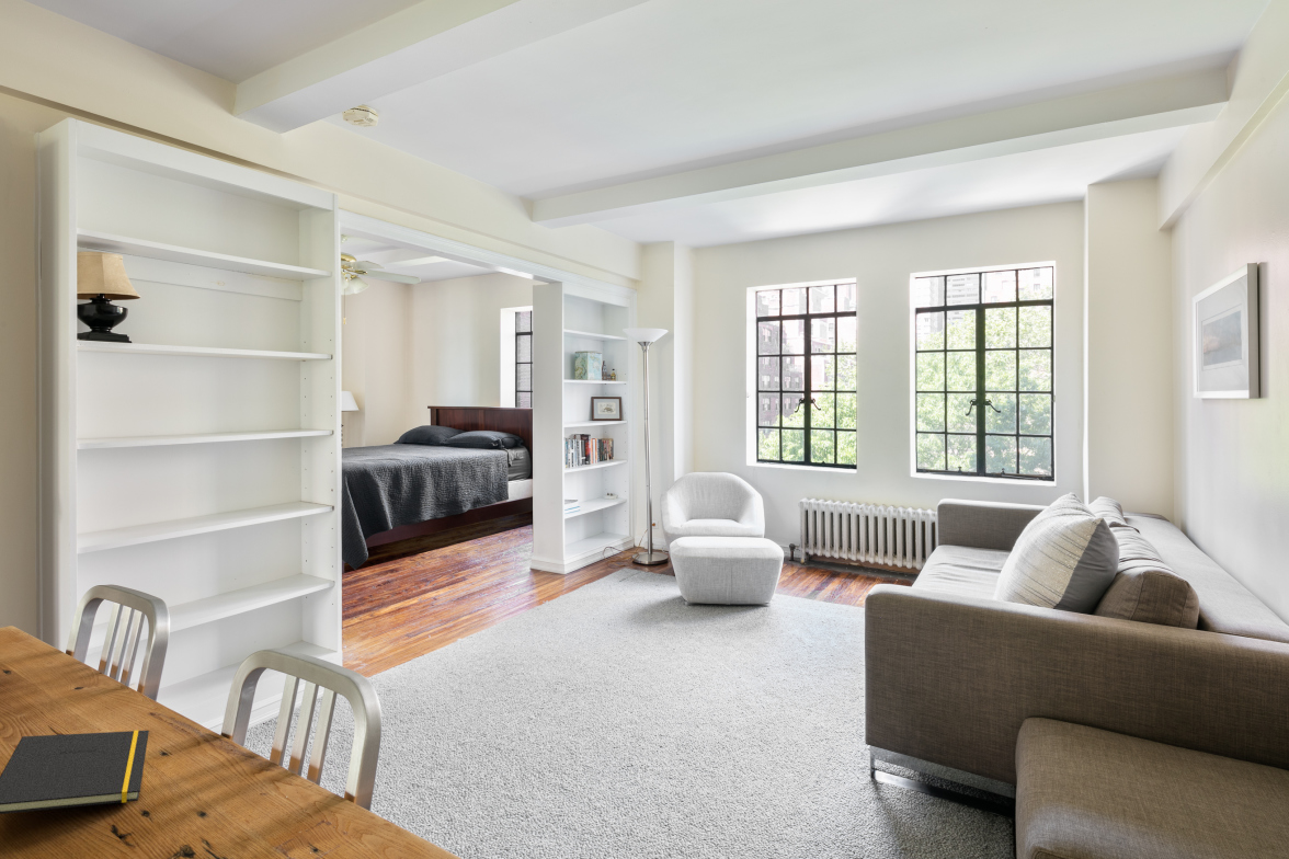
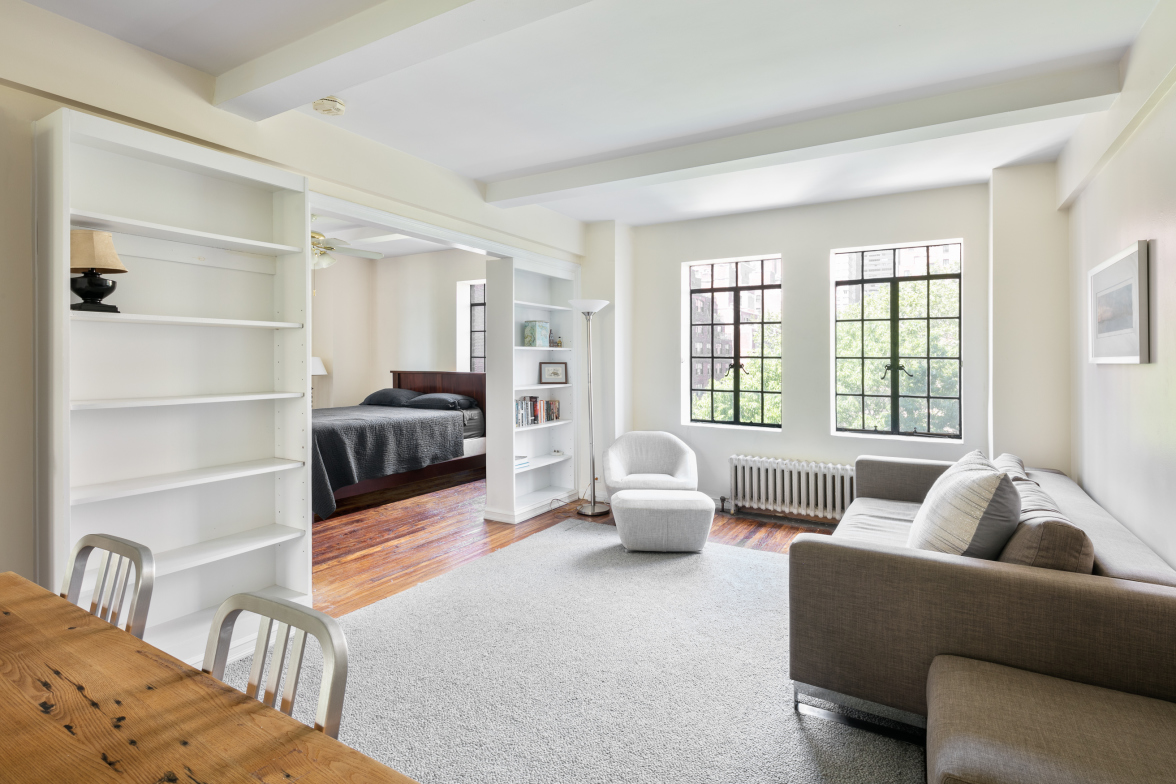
- notepad (77, 767)
